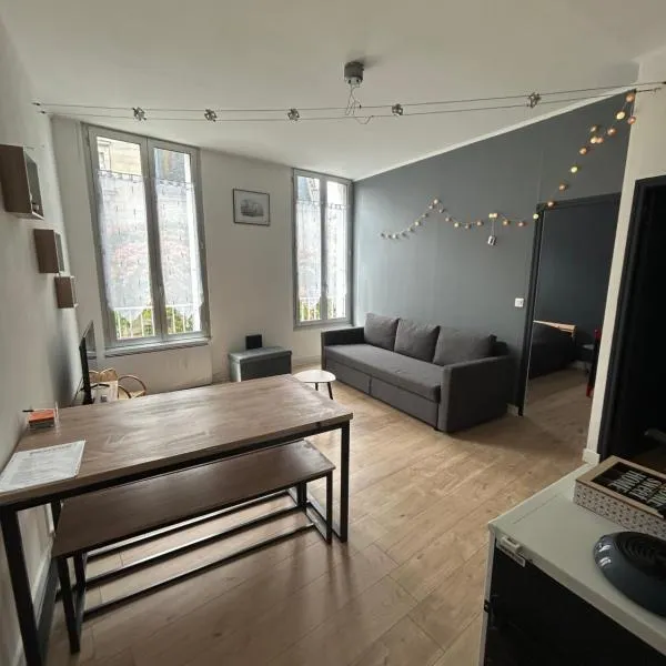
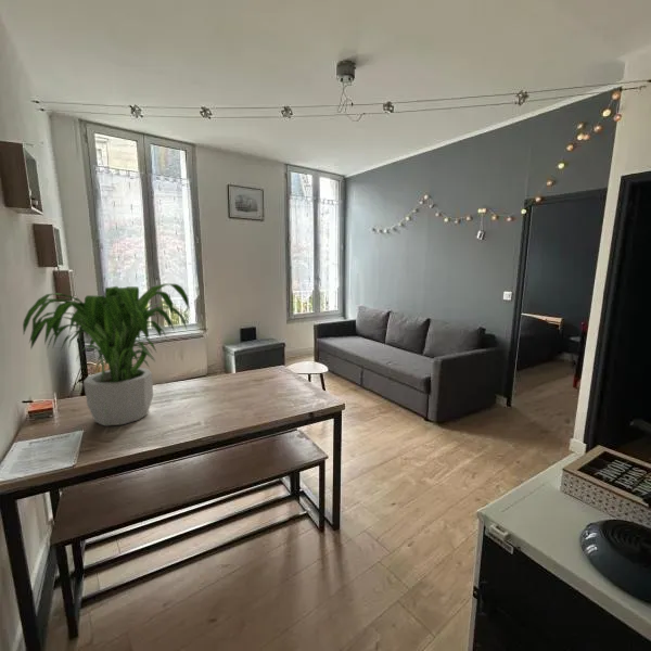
+ potted plant (122, 350)
